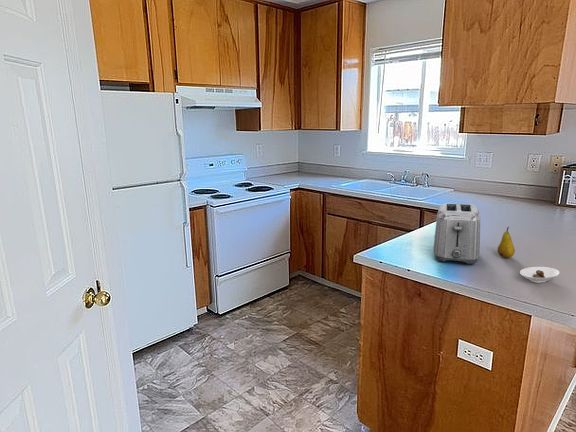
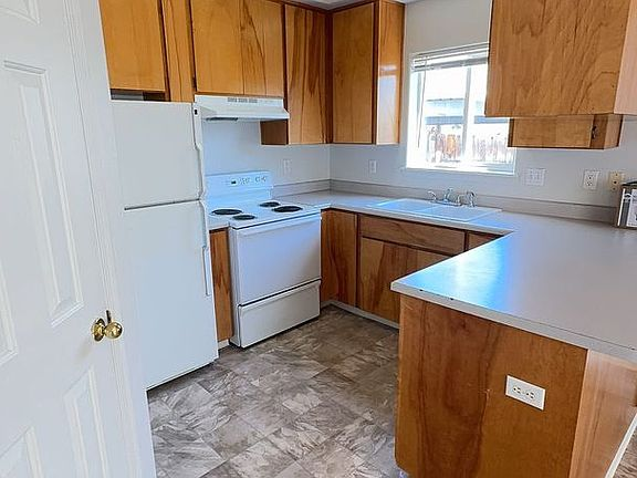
- toaster (457, 230)
- saucer (539, 275)
- fruit (507, 242)
